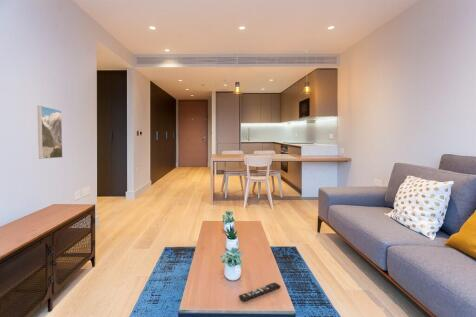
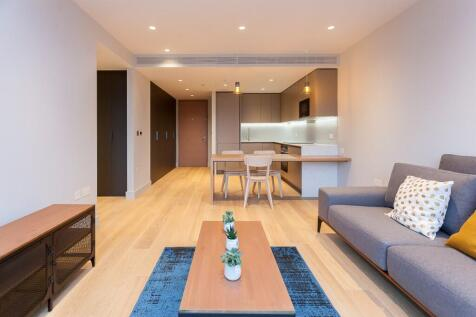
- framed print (50, 133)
- remote control (260, 291)
